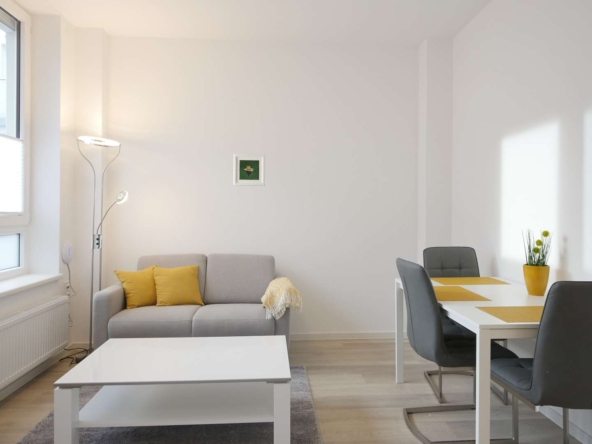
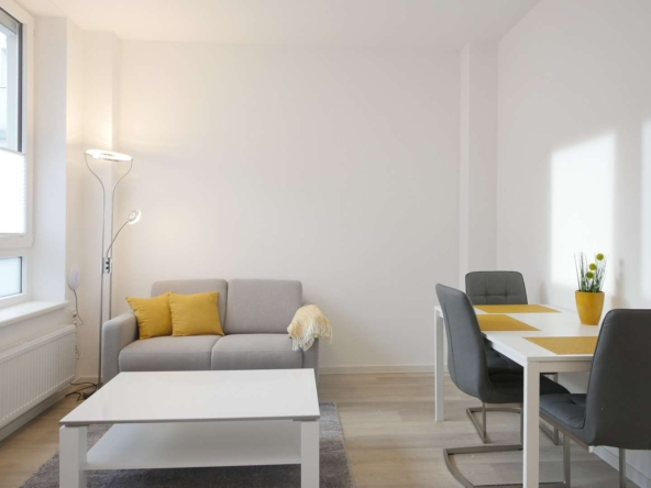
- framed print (249, 170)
